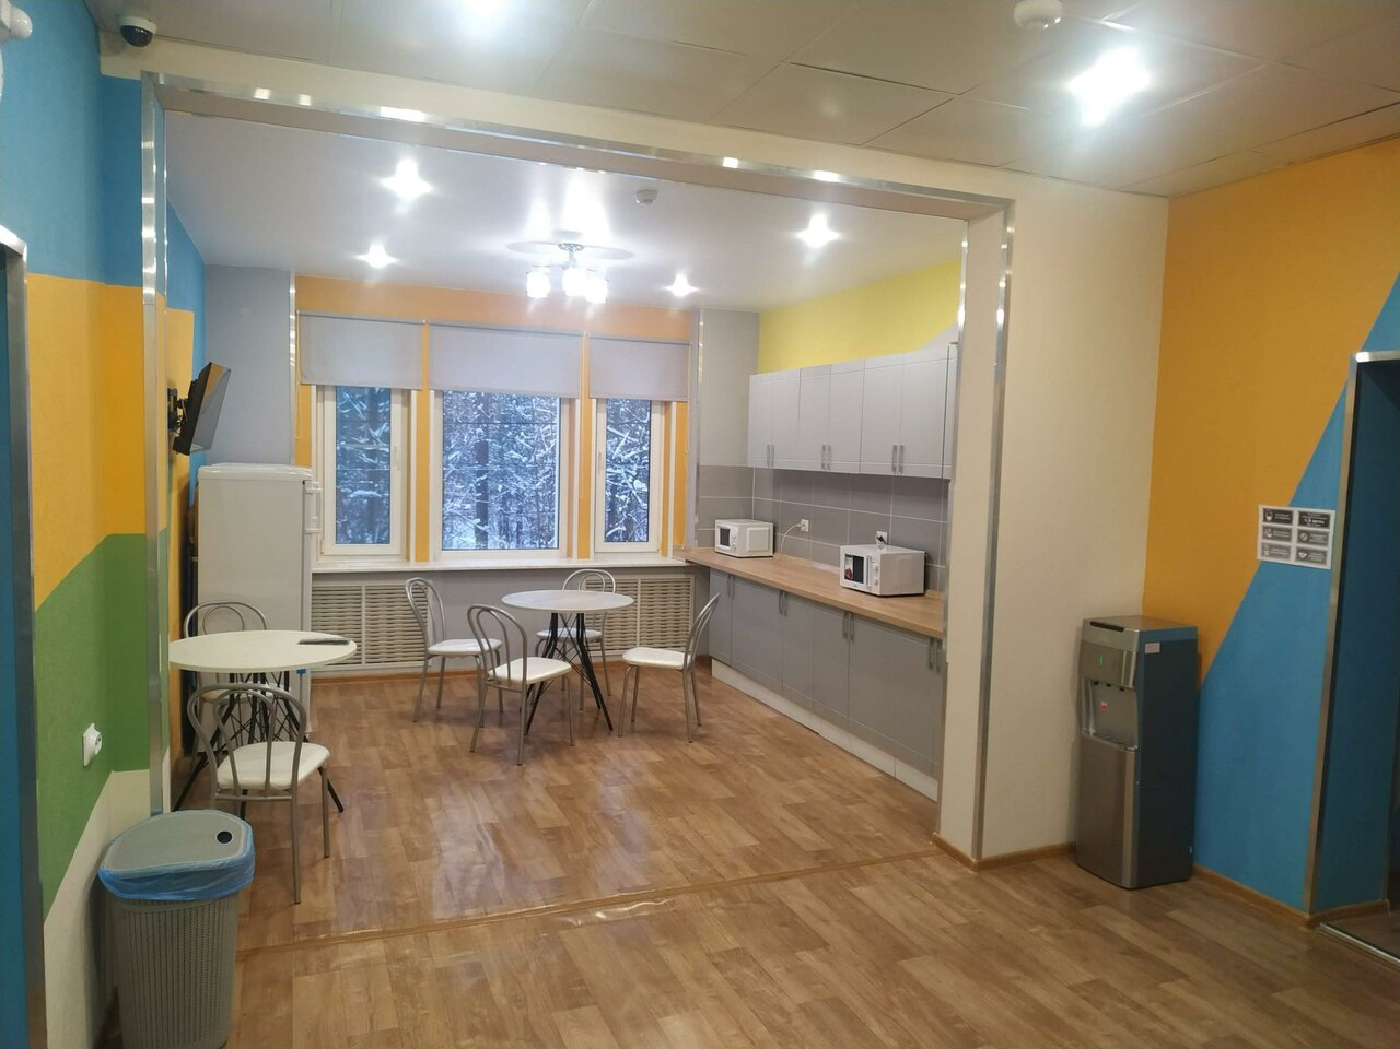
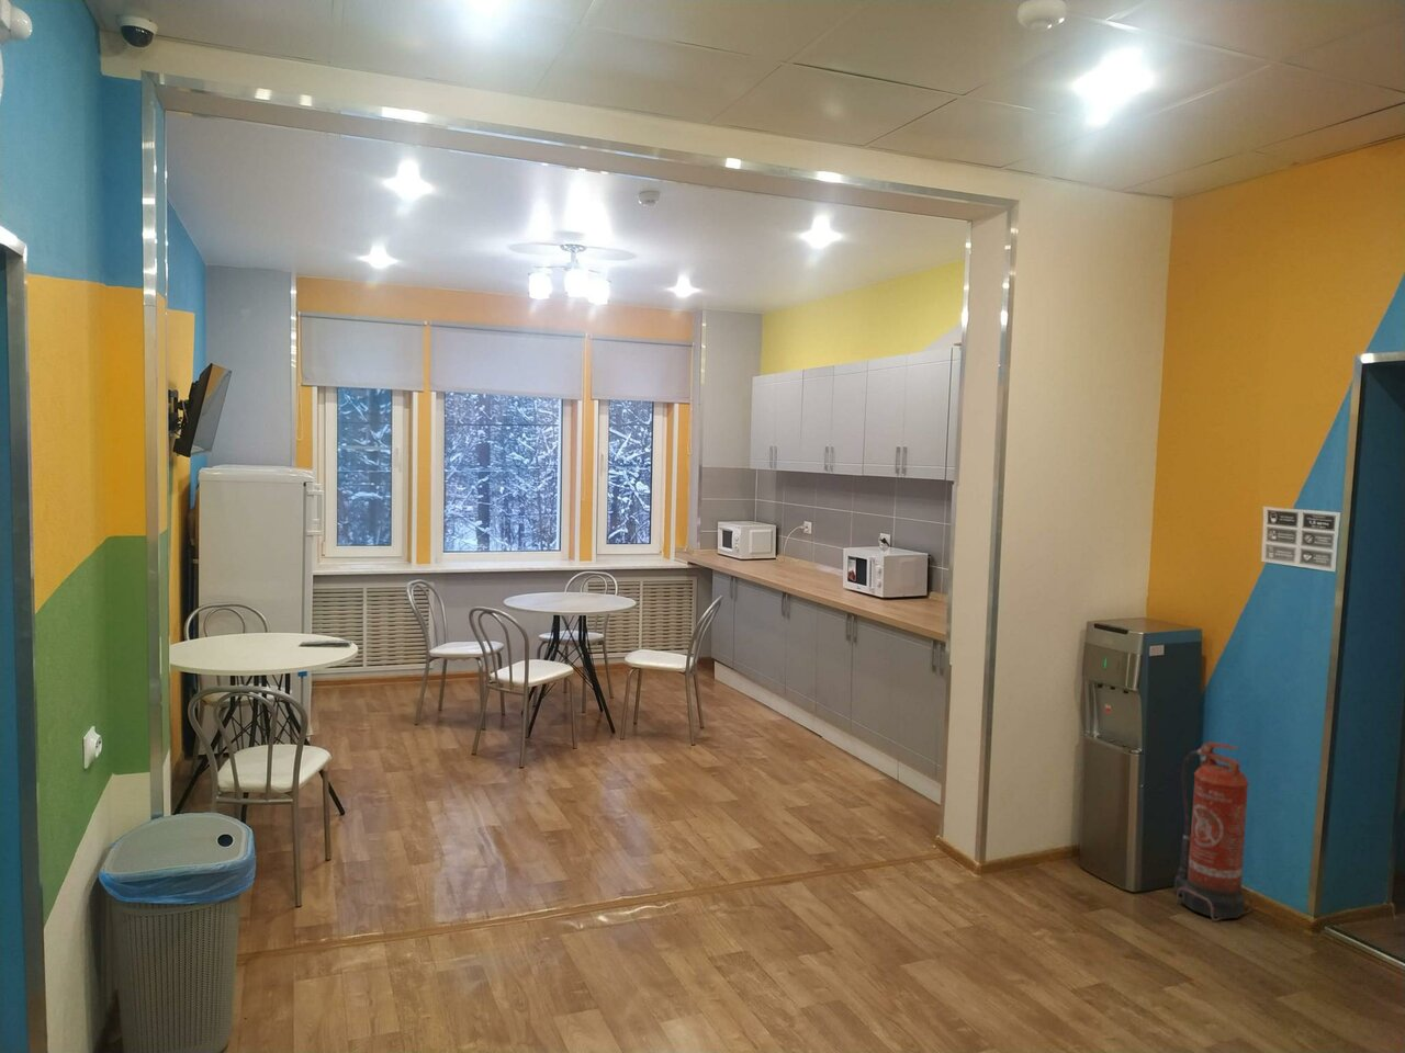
+ fire extinguisher (1209, 823)
